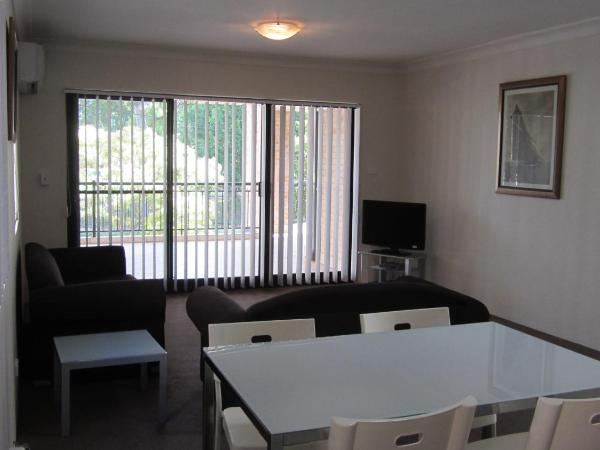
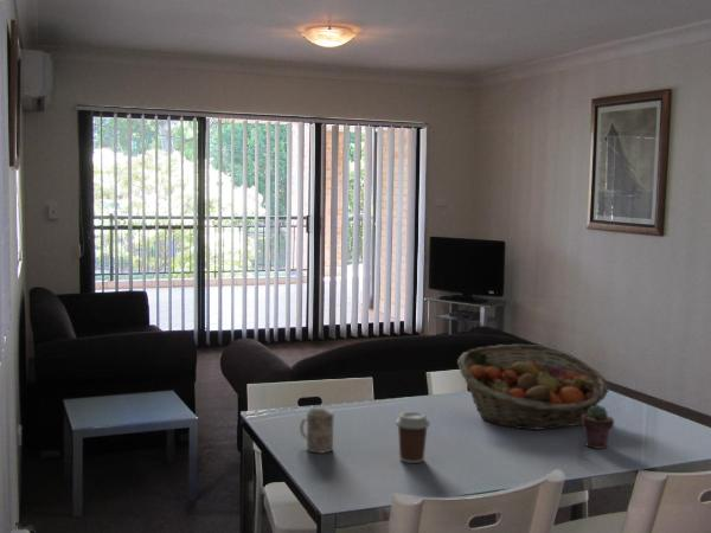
+ fruit basket (531, 385)
+ mug (316, 429)
+ coffee cup (411, 437)
+ potted succulent (597, 425)
